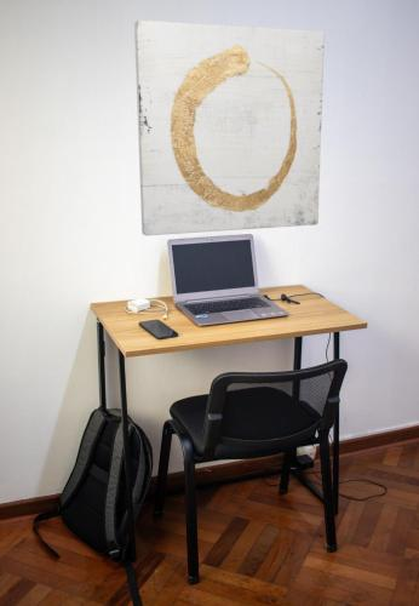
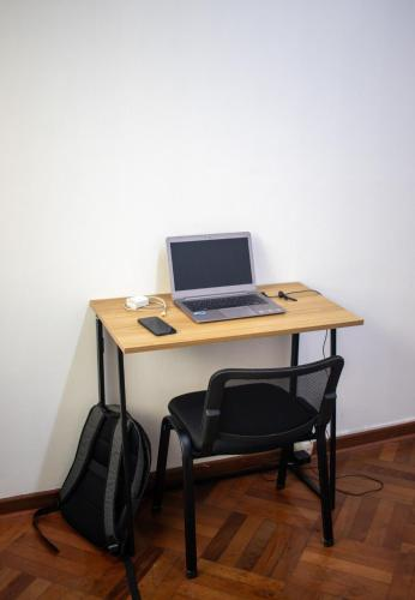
- wall art (234, 131)
